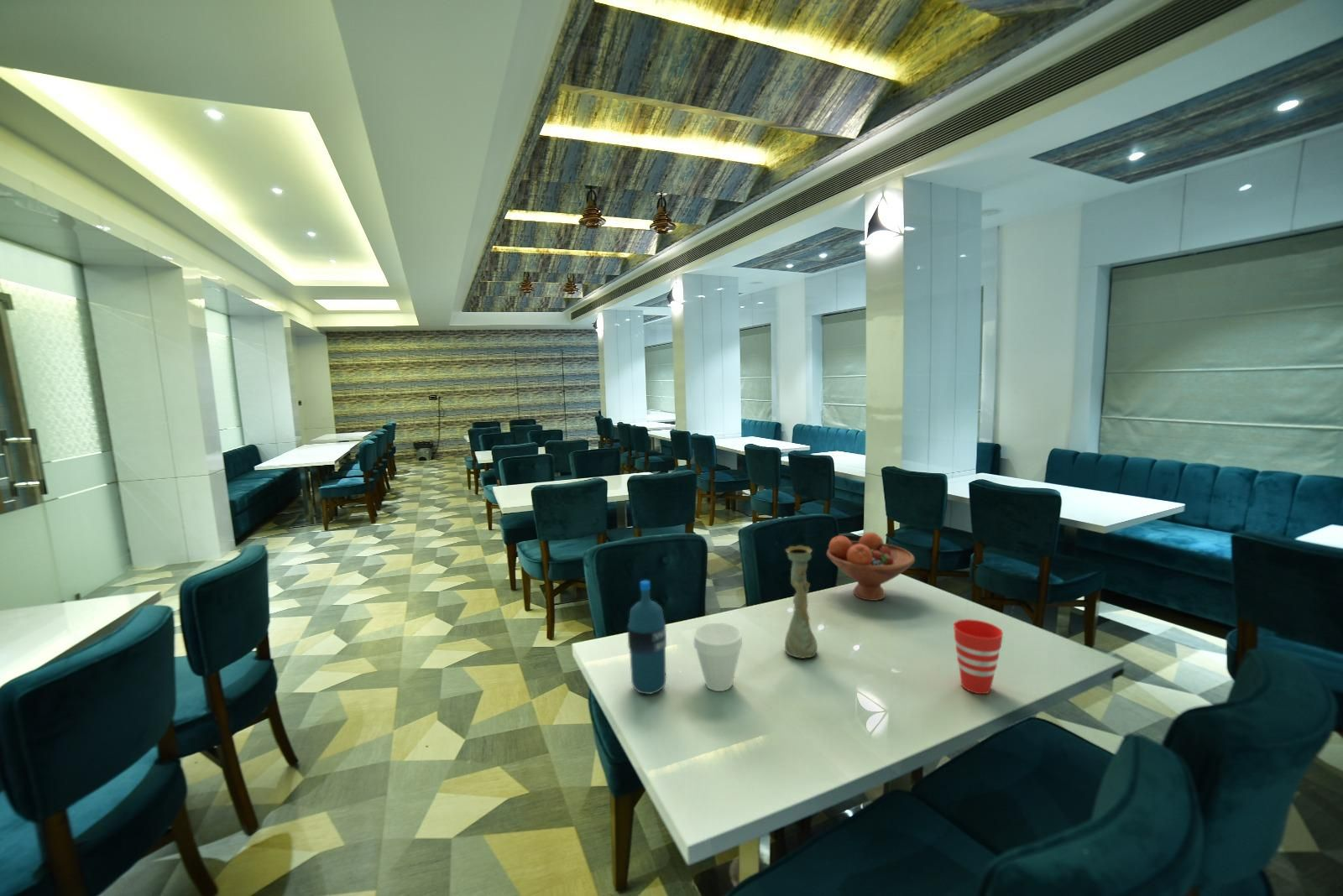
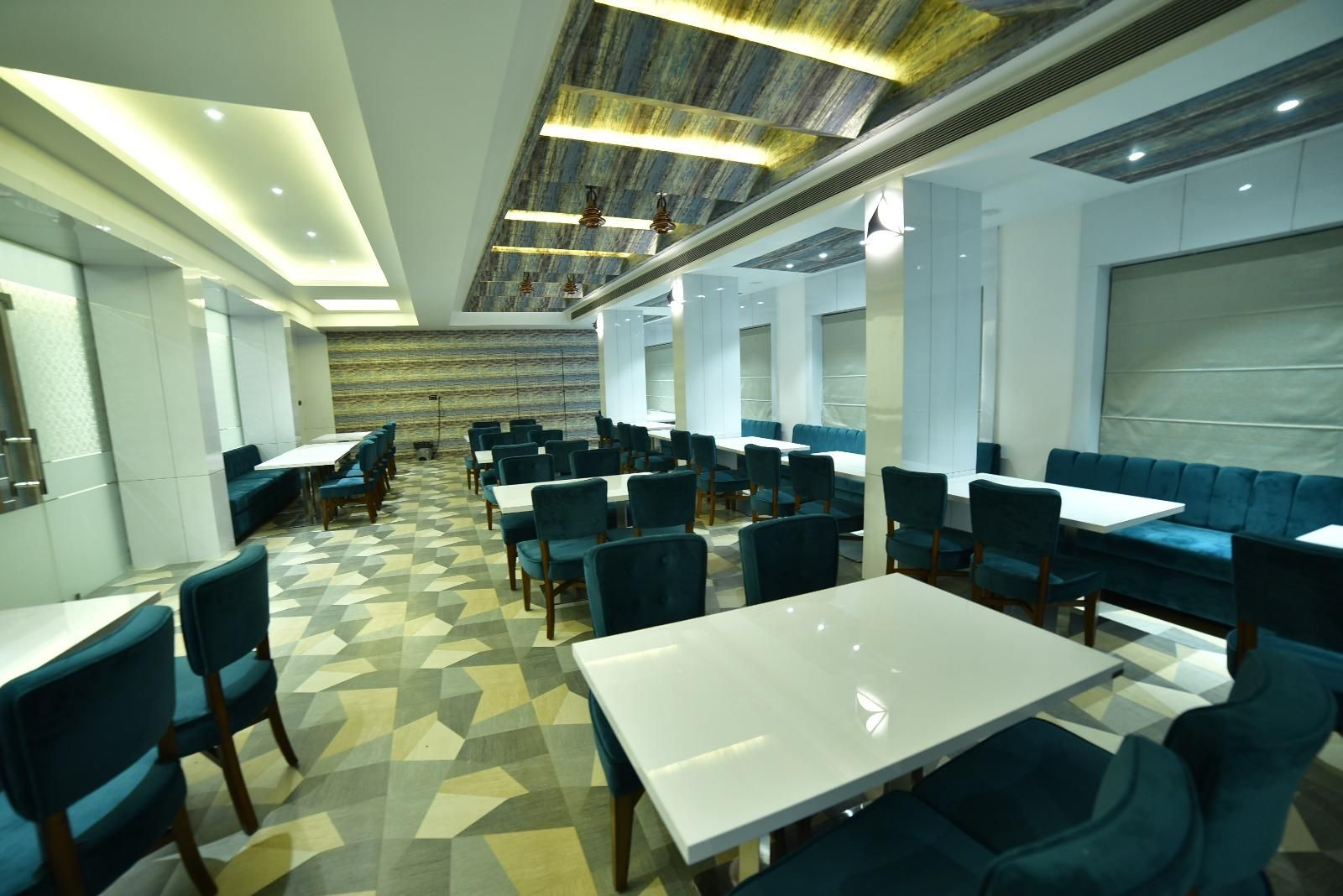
- cup (976, 658)
- cup (718, 659)
- vase (801, 602)
- water bottle (647, 635)
- fruit bowl (869, 566)
